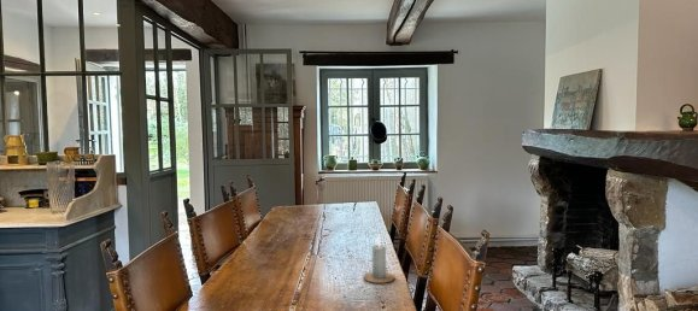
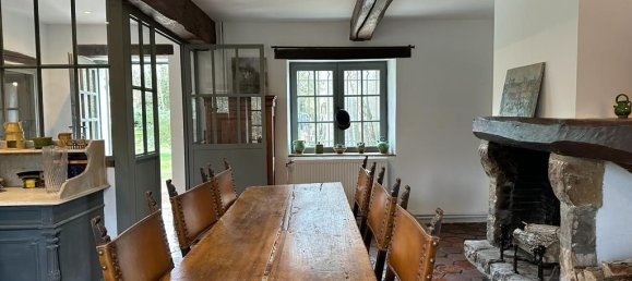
- candle (379, 254)
